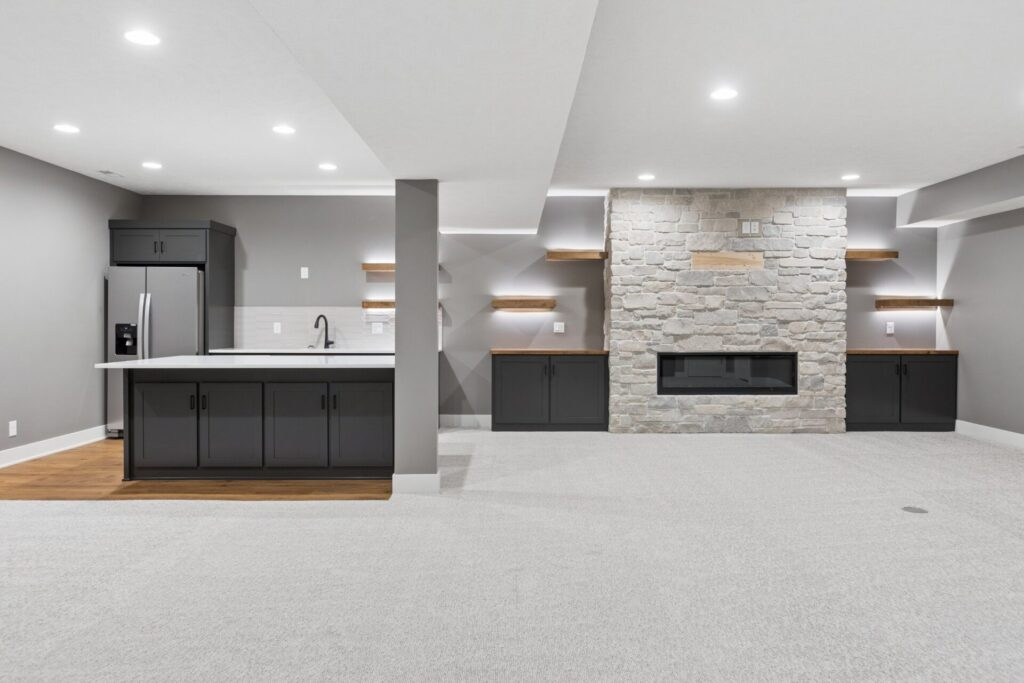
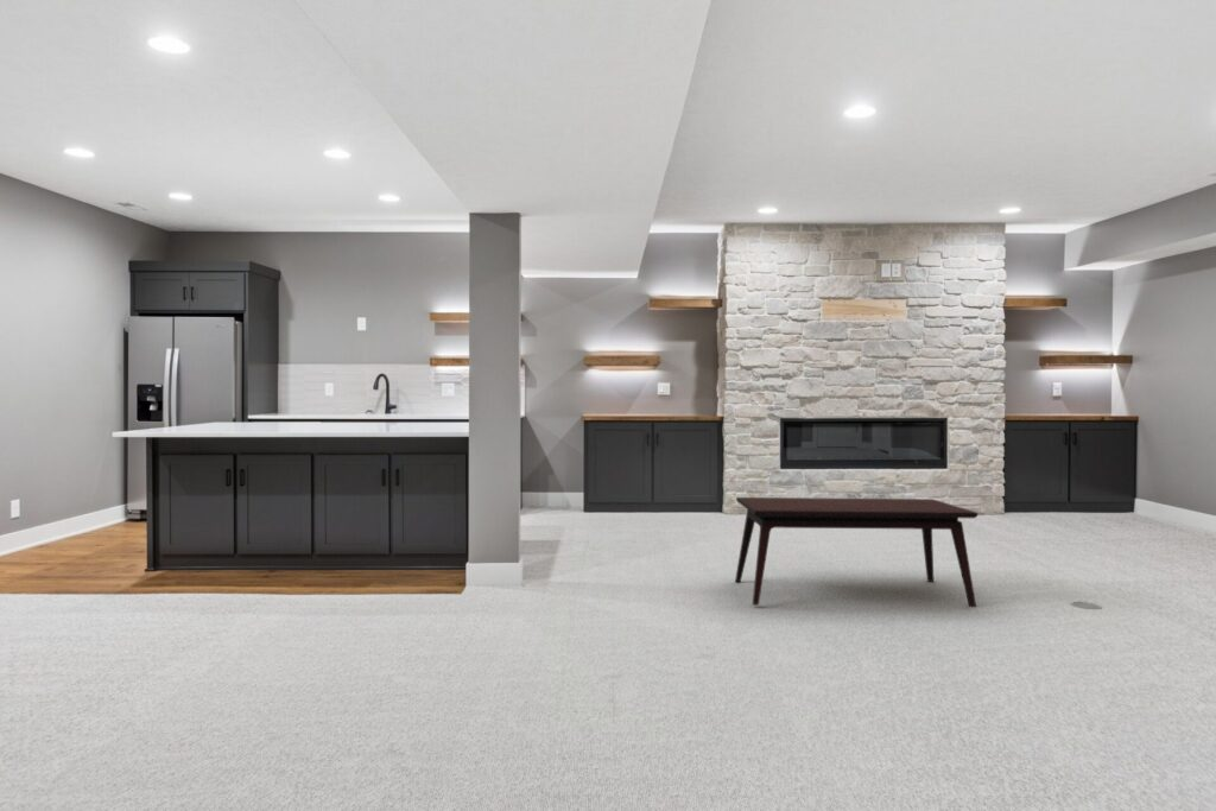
+ coffee table (849, 527)
